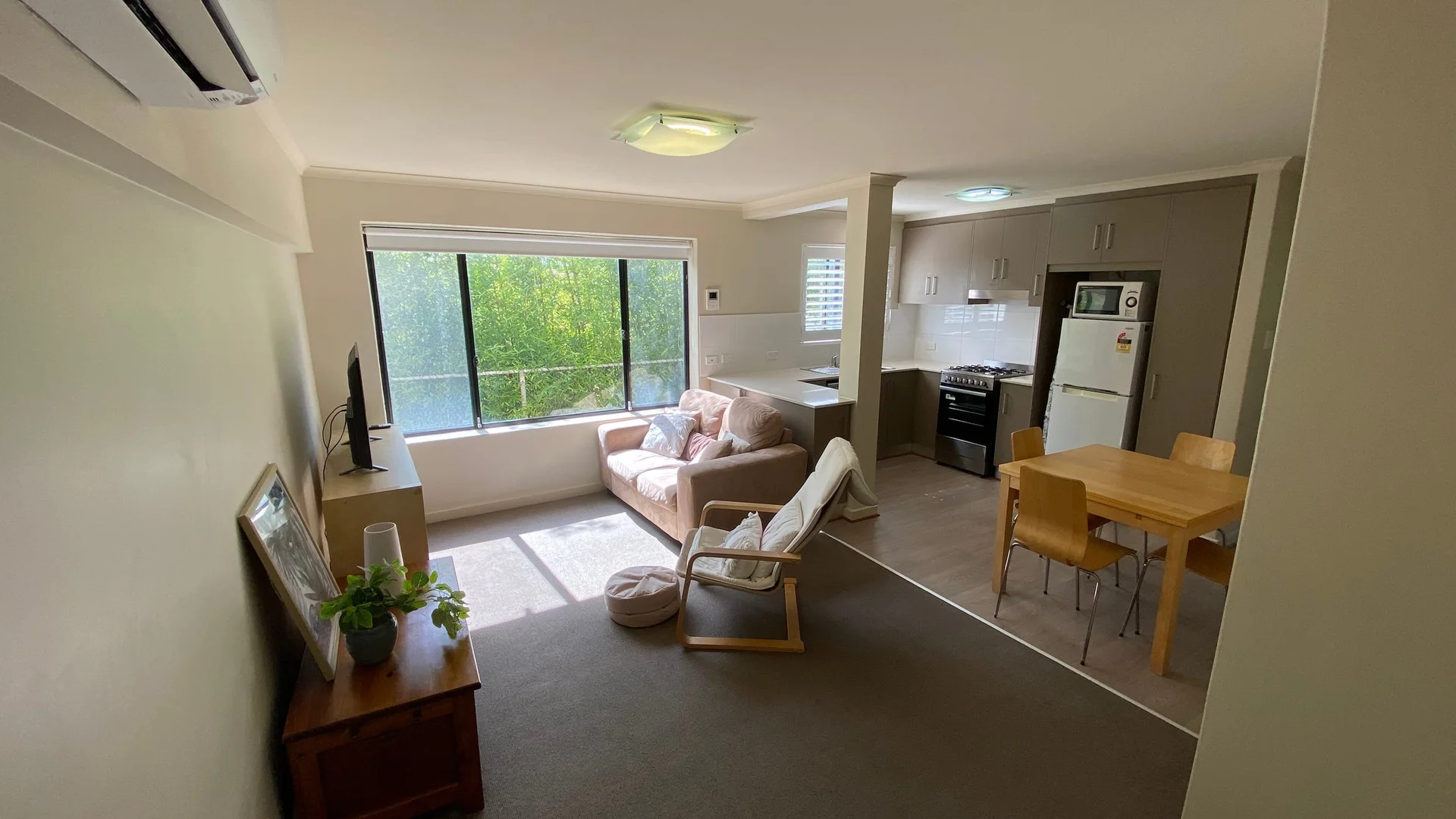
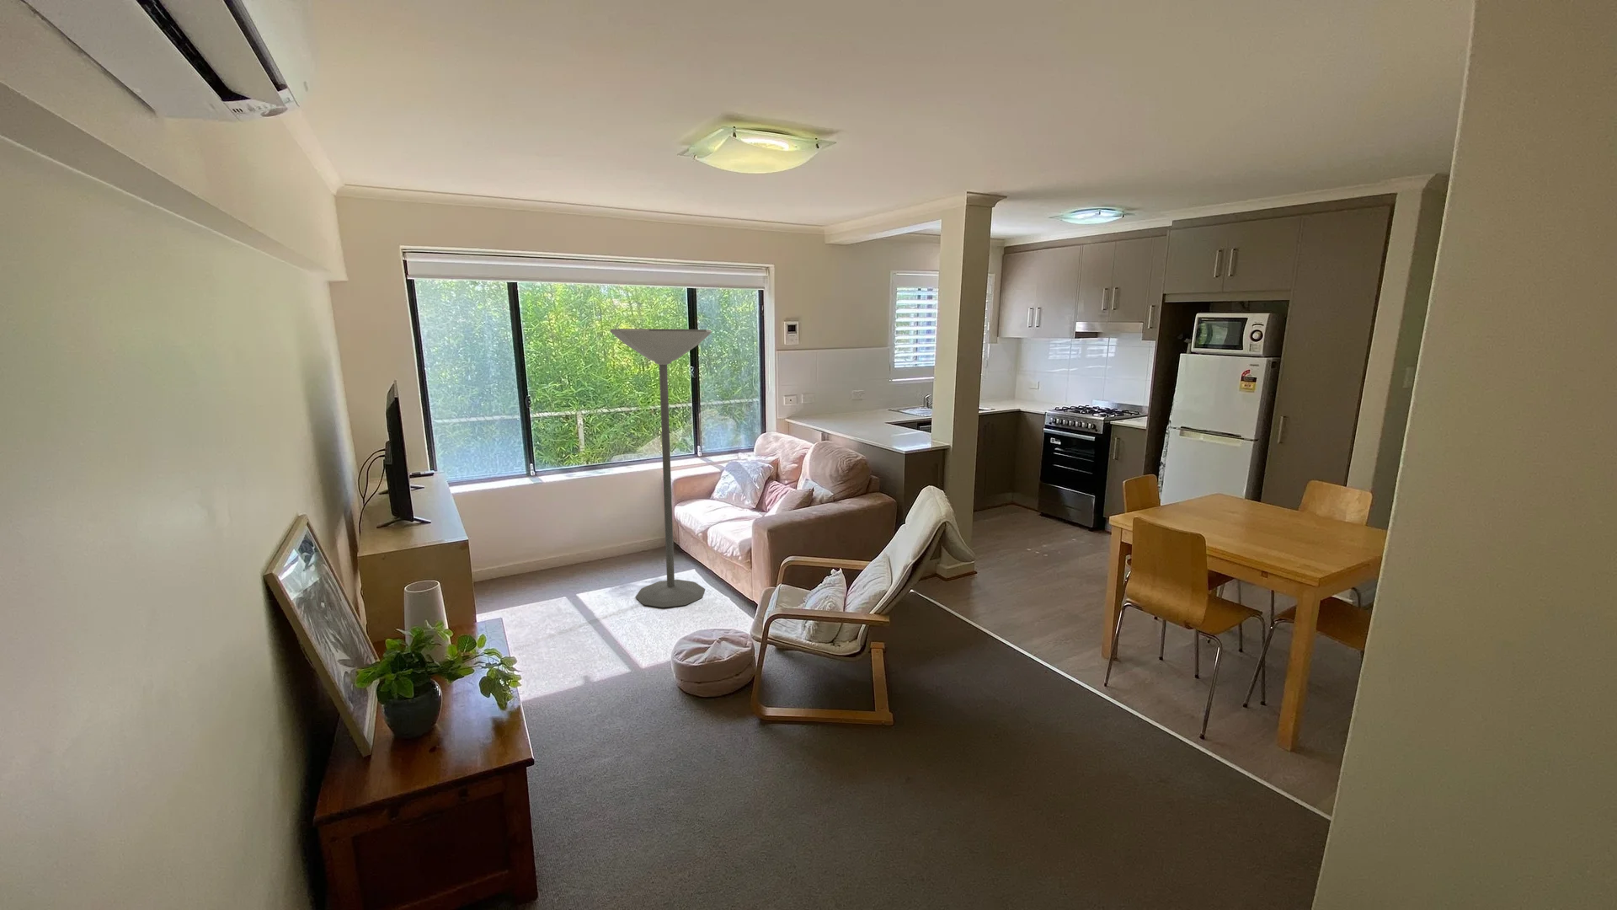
+ floor lamp (666, 466)
